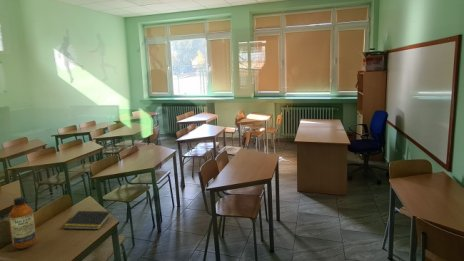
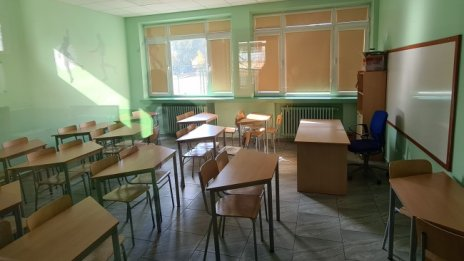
- notepad (88, 219)
- bottle (22, 222)
